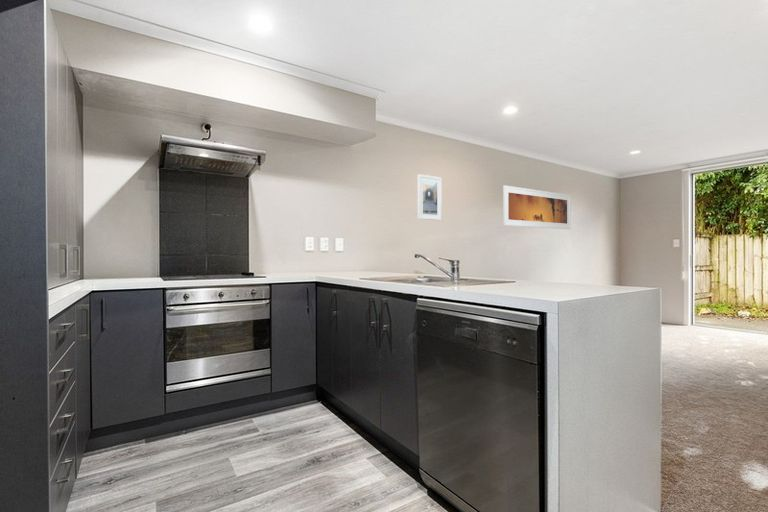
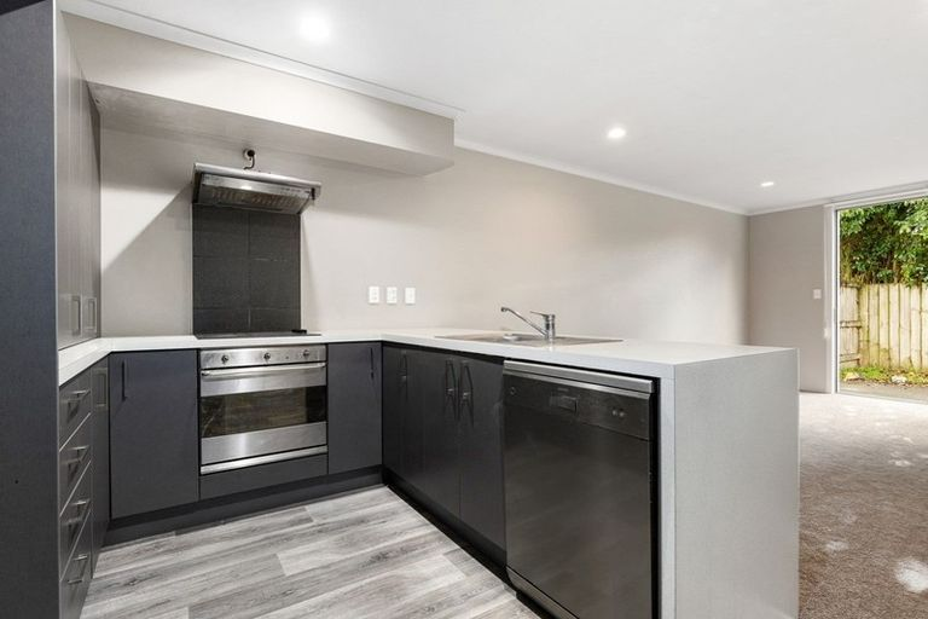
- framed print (539, 209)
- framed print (429, 197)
